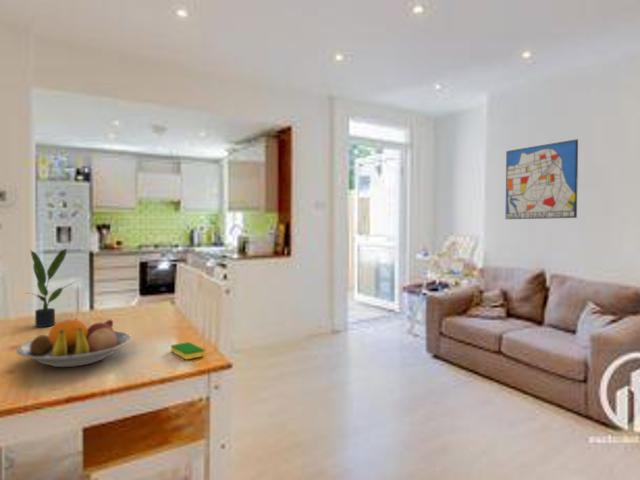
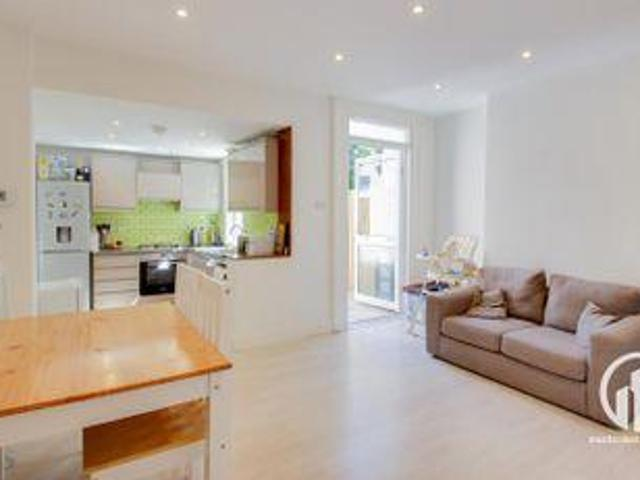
- wall art (539, 182)
- dish sponge (187, 350)
- fruit bowl (77, 338)
- potted plant (47, 285)
